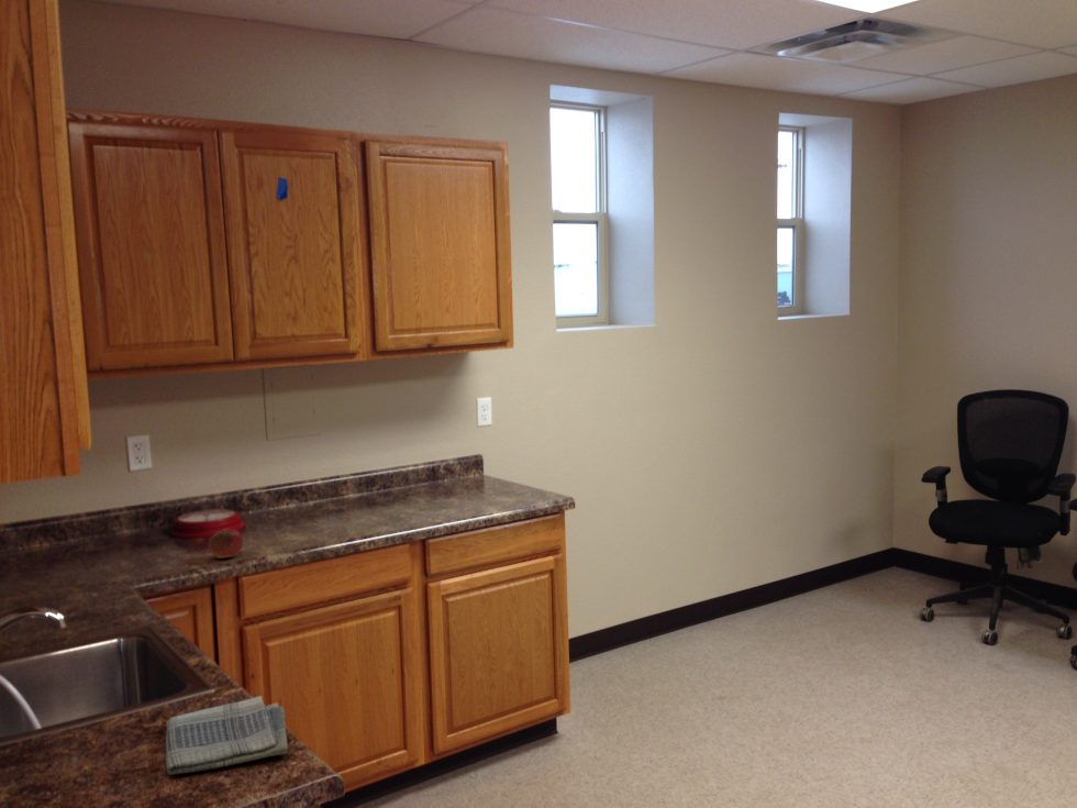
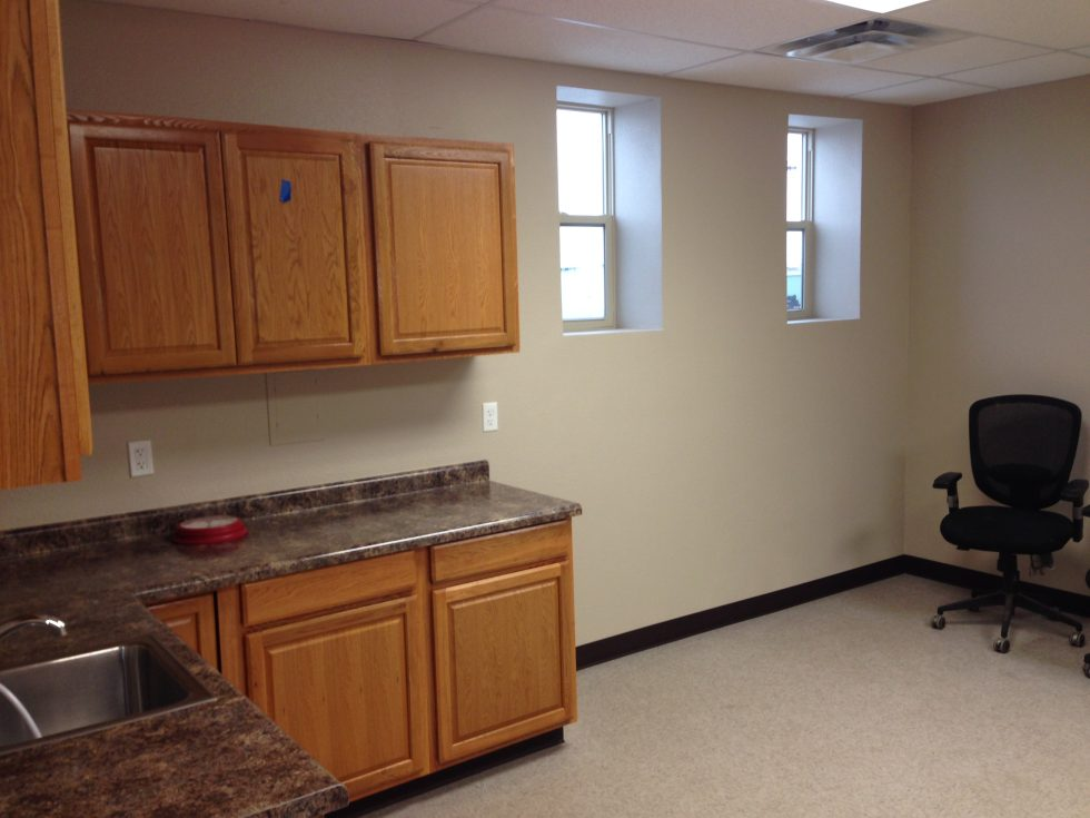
- fruit (225, 542)
- dish towel (226, 732)
